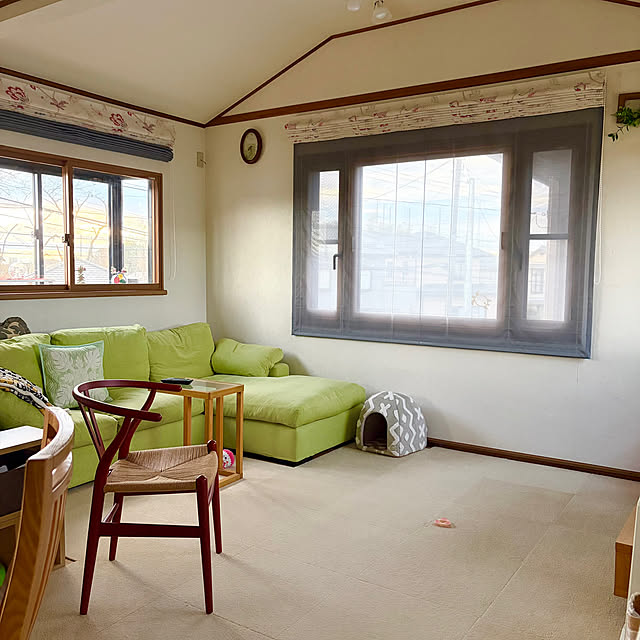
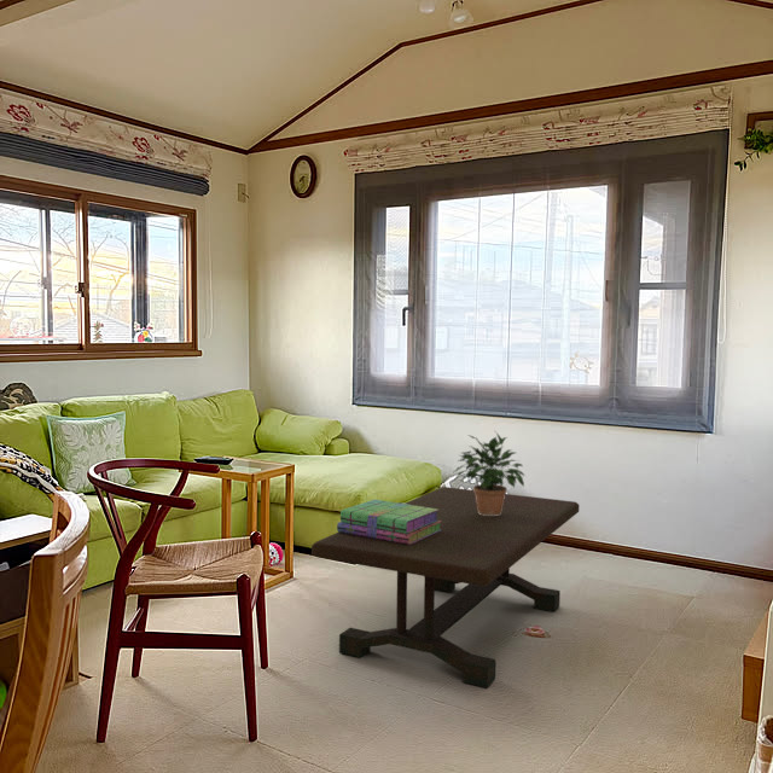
+ potted plant (487, 473)
+ stack of books (389, 519)
+ coffee table (459, 574)
